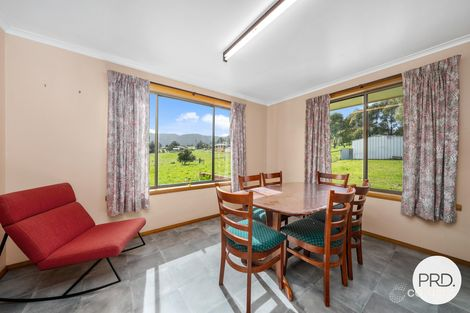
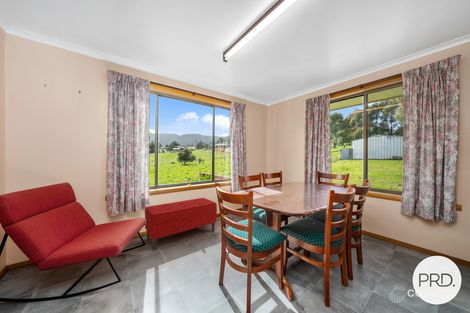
+ bench (182, 219)
